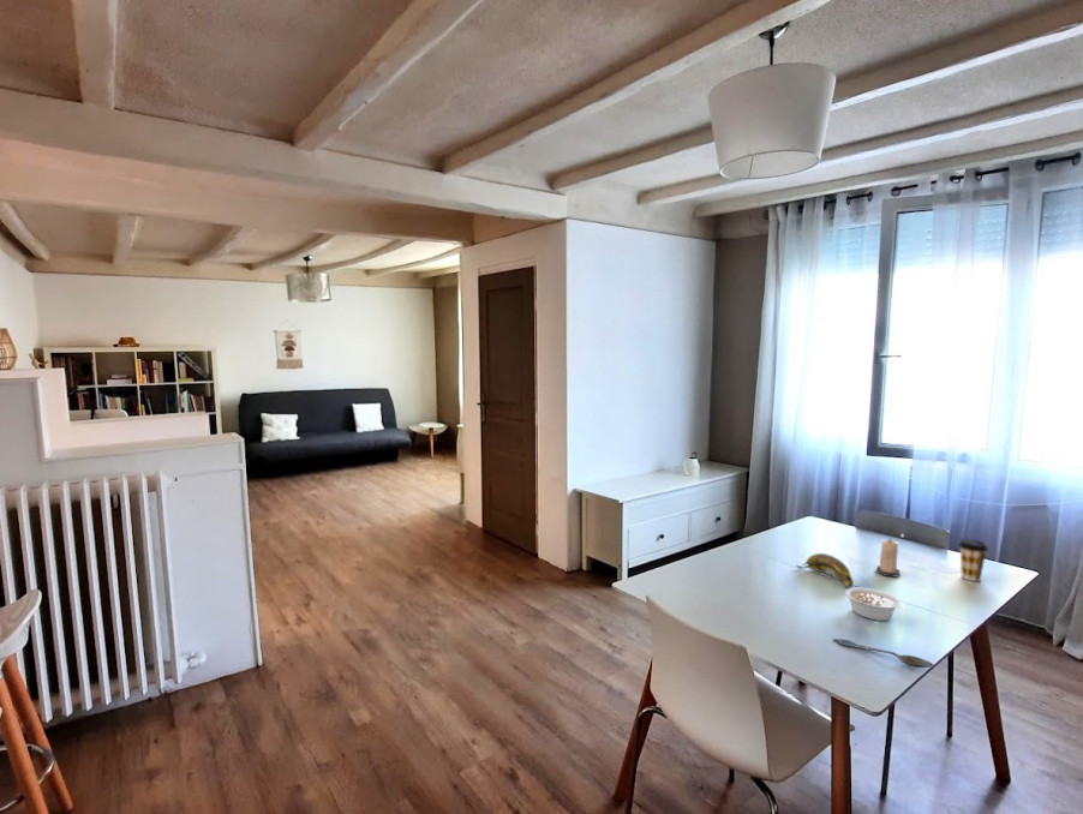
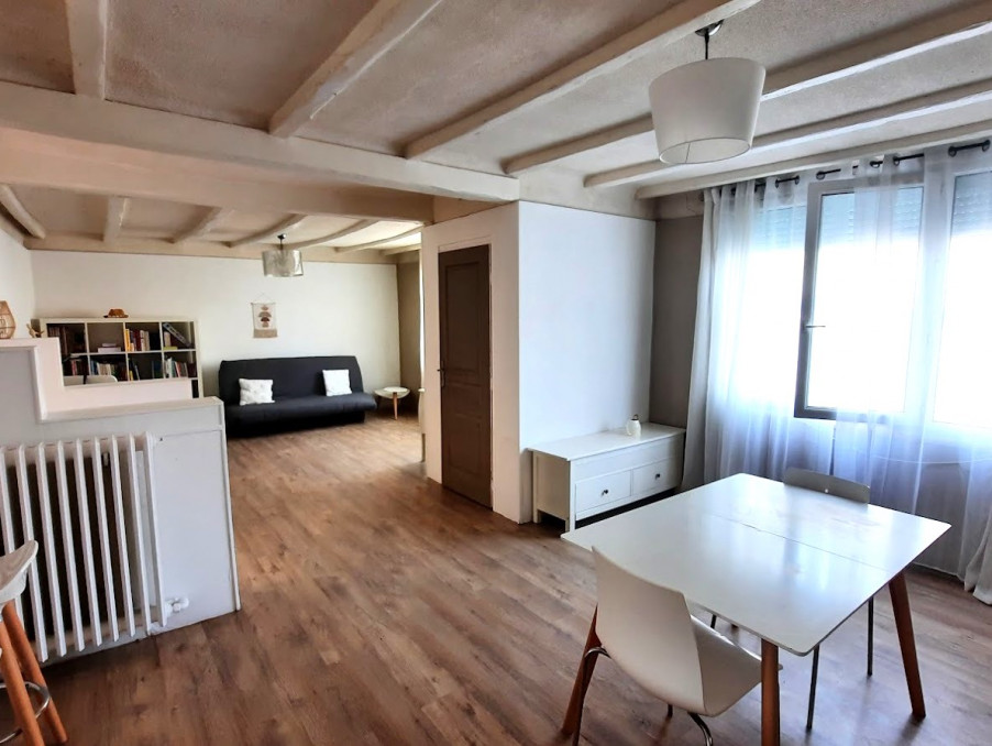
- spoon (880, 651)
- banana (825, 565)
- candle (888, 555)
- legume (874, 604)
- coffee cup (971, 559)
